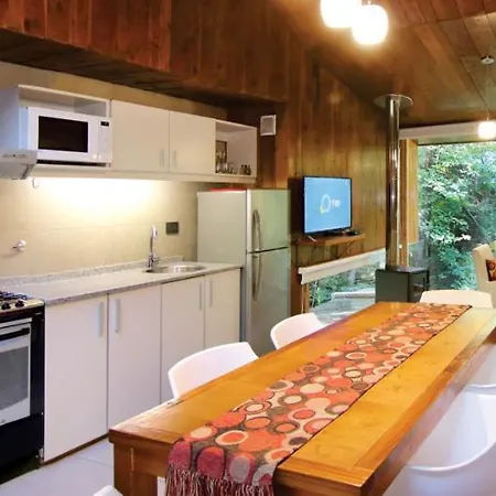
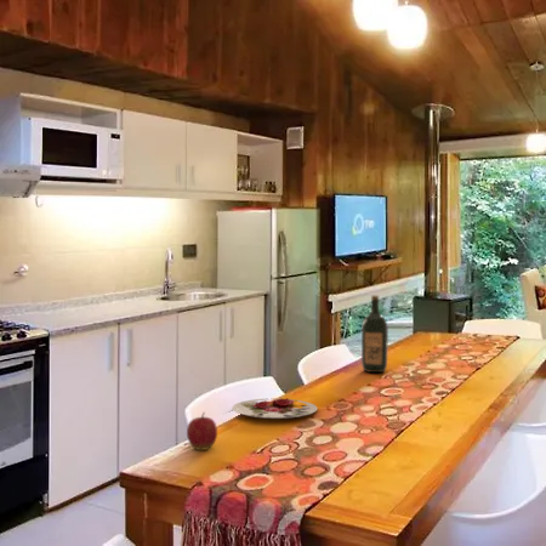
+ wine bottle (374, 332)
+ plate (274, 406)
+ apple (201, 428)
